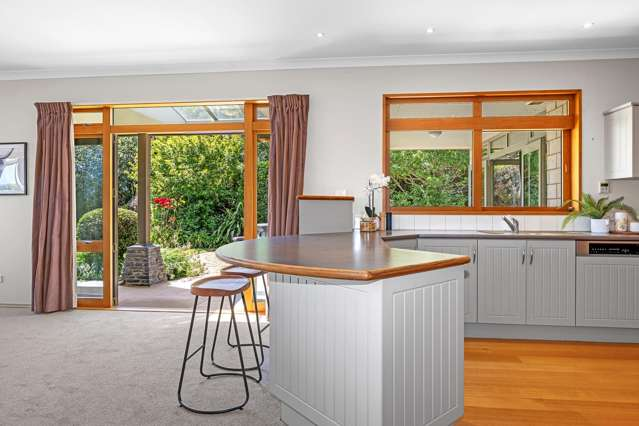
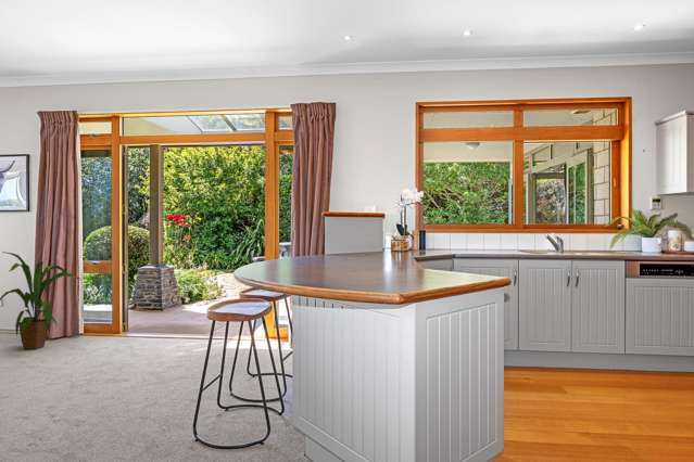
+ house plant (41, 299)
